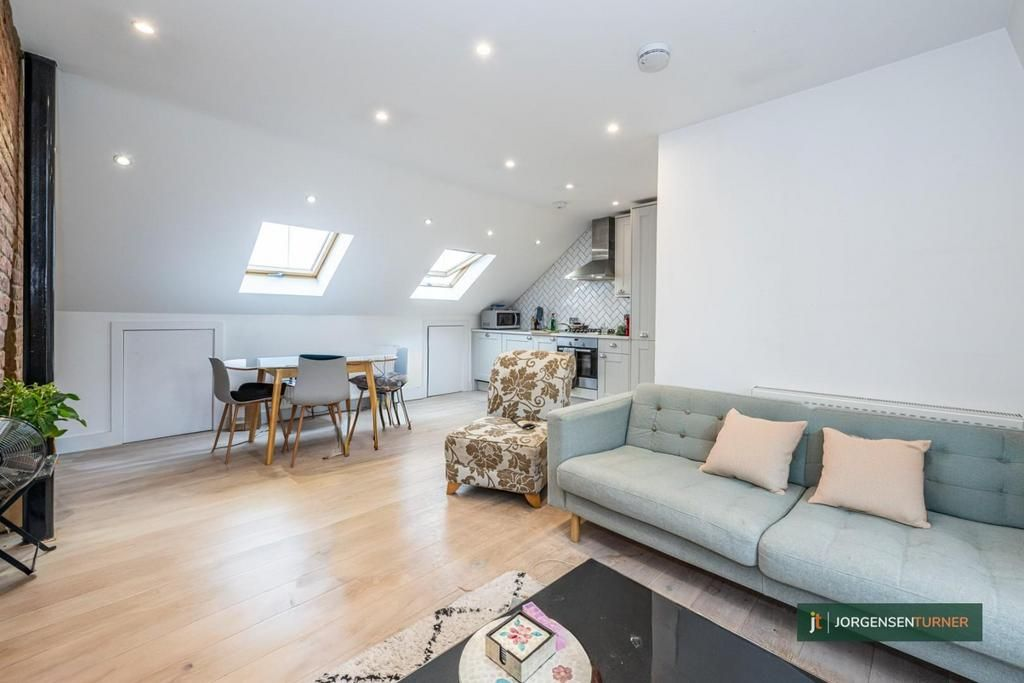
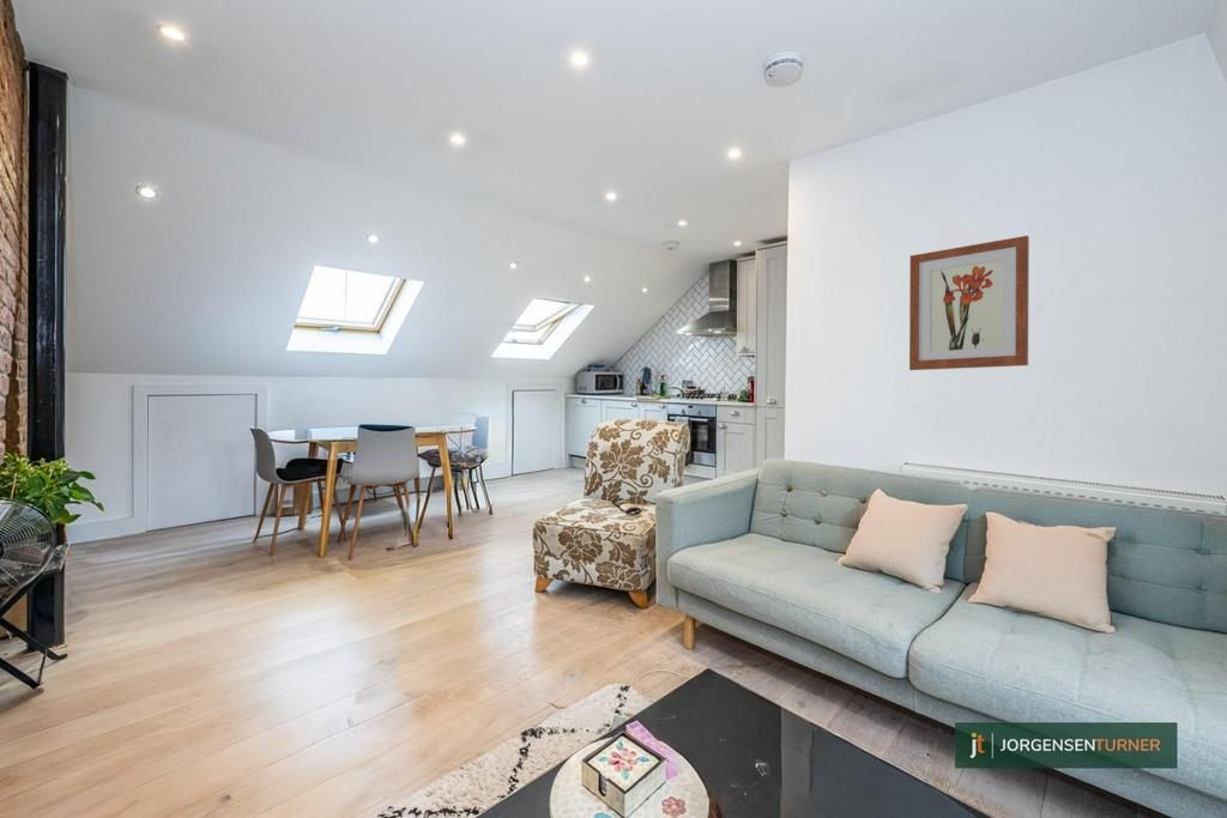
+ wall art (965, 307)
